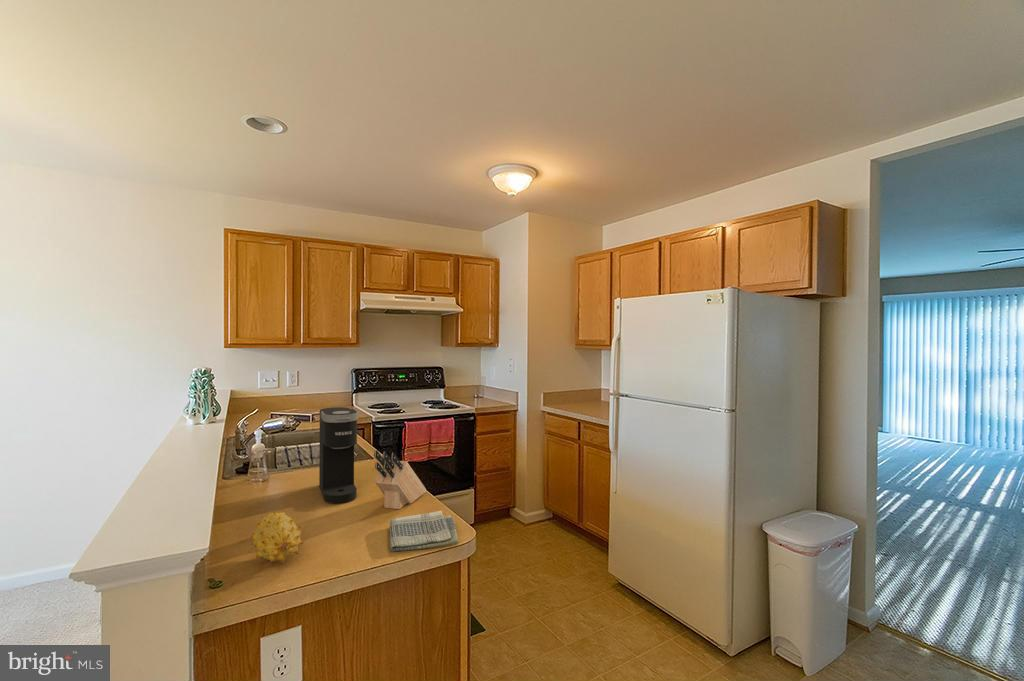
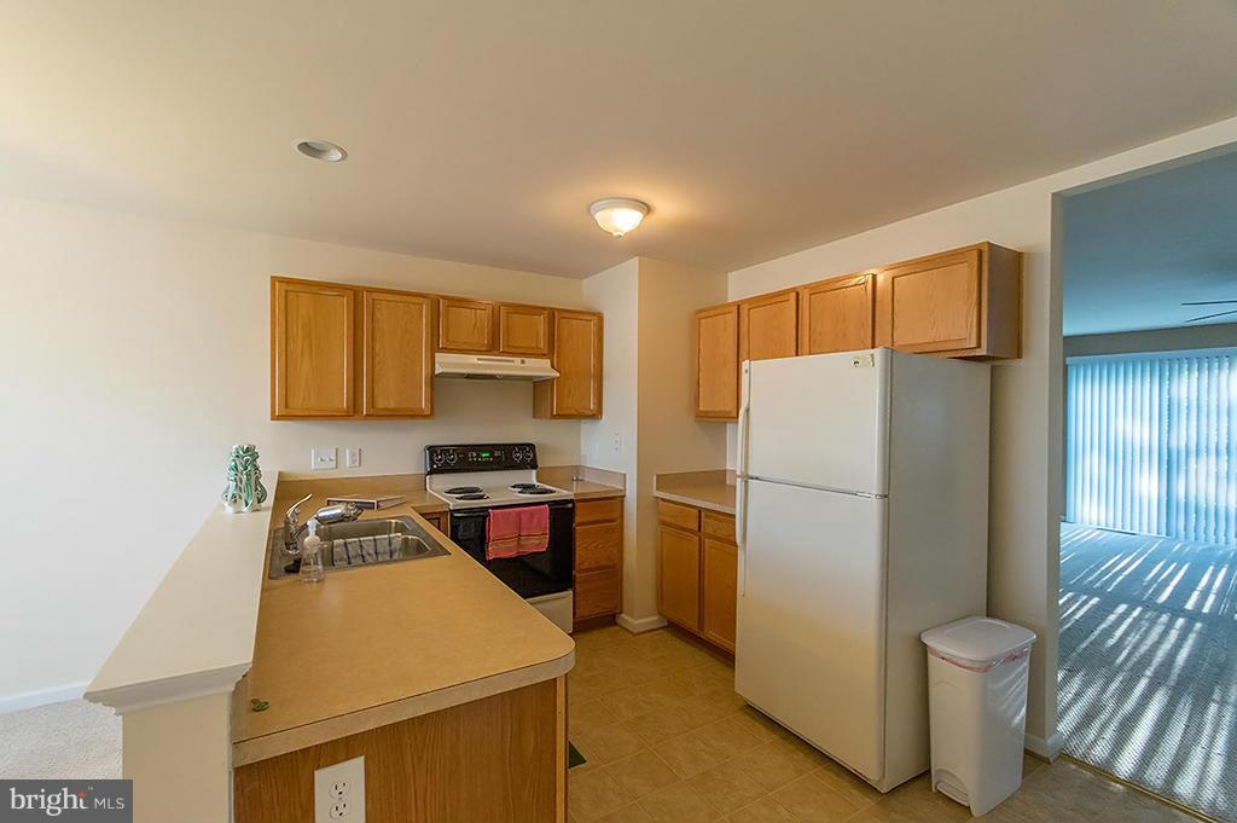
- fruit (278, 536)
- coffee maker (337, 450)
- knife block (399, 473)
- dish towel (423, 529)
